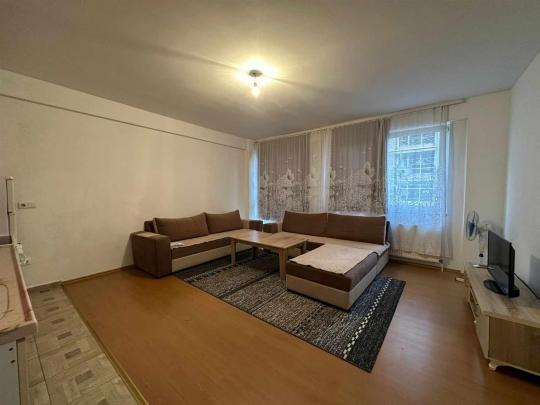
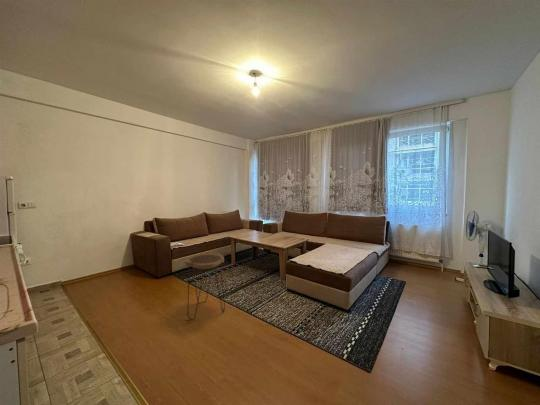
+ side table (208, 286)
